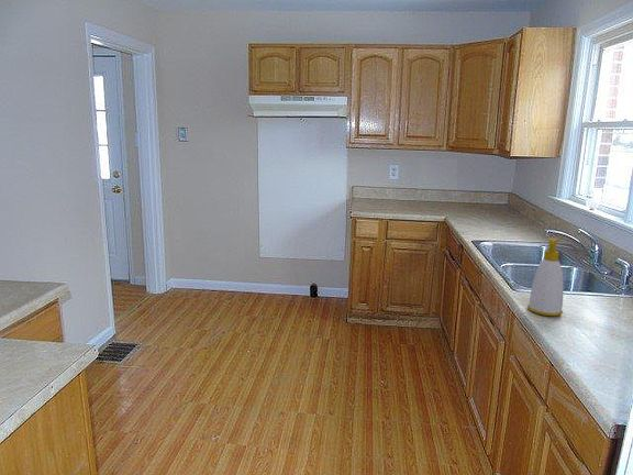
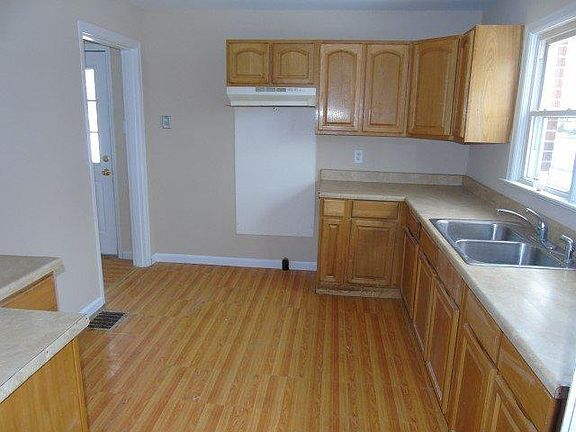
- soap bottle (548, 275)
